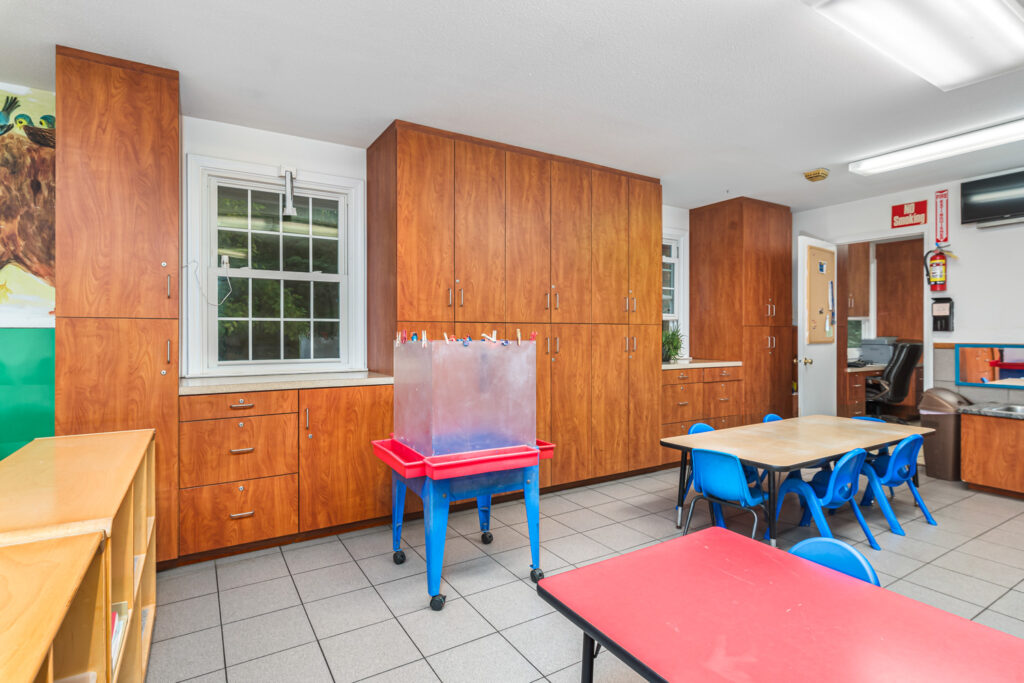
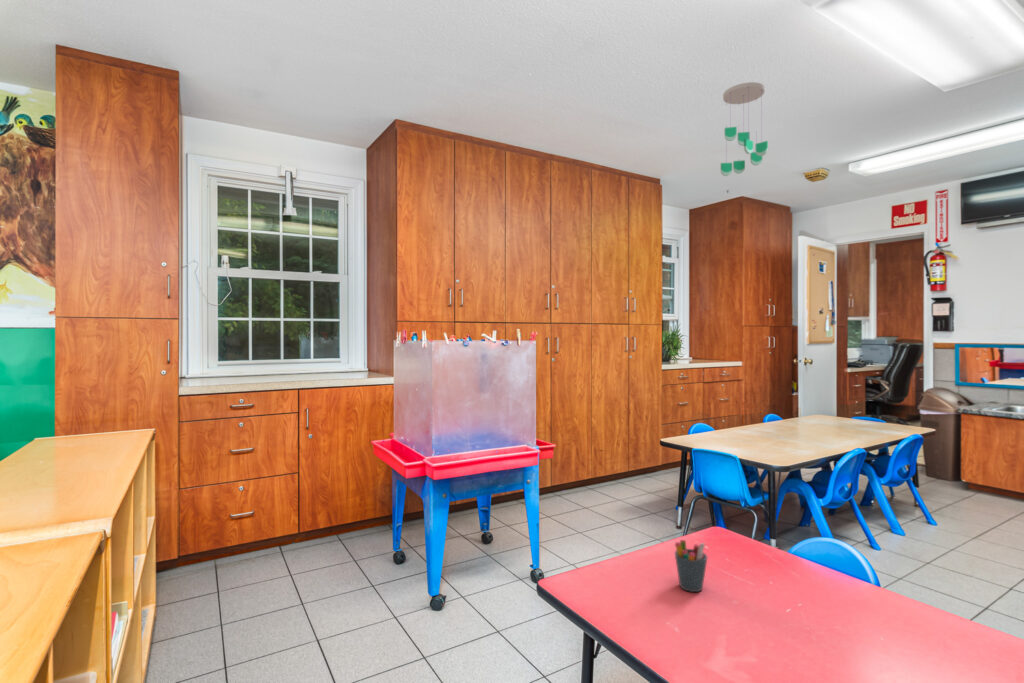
+ pen holder (690, 562)
+ ceiling mobile (743, 131)
